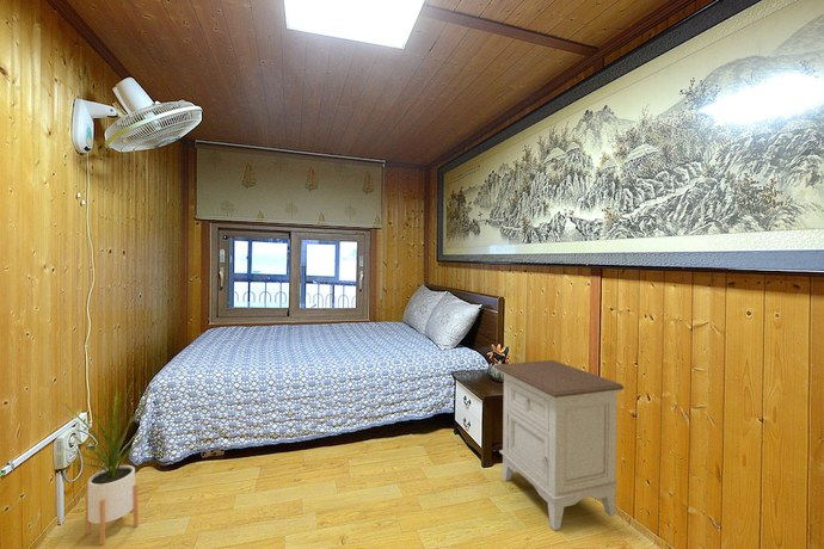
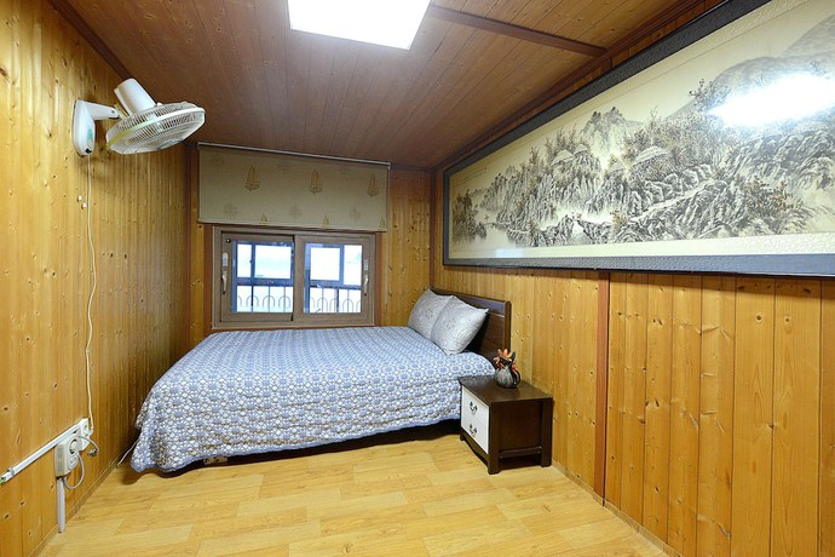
- house plant (110, 457)
- nightstand (552, 434)
